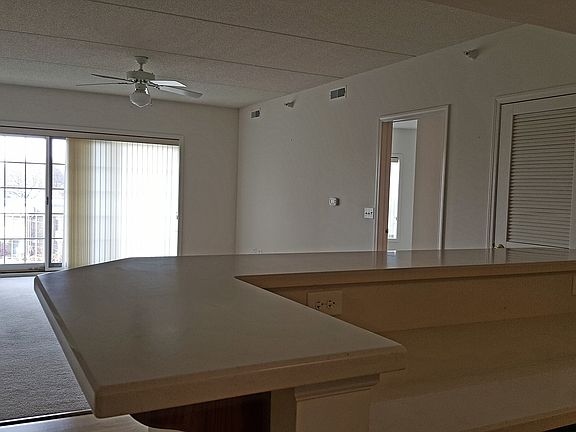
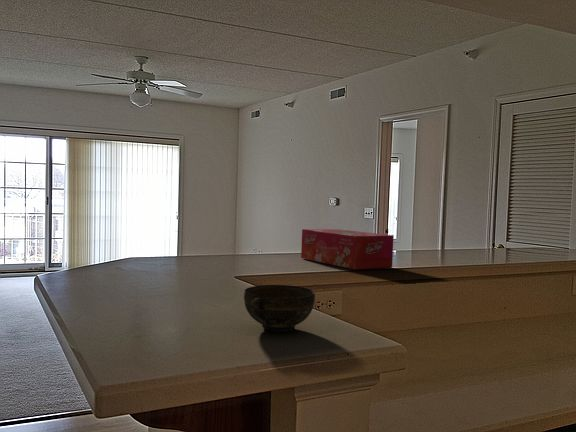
+ tissue box (345, 247)
+ cup (275, 310)
